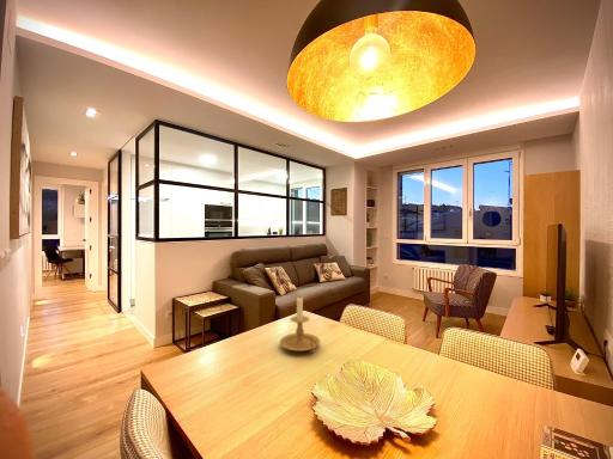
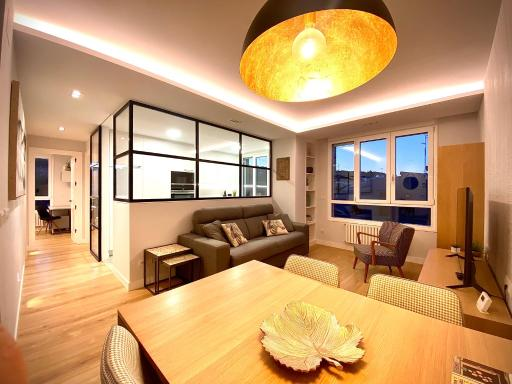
- candle holder (299, 320)
